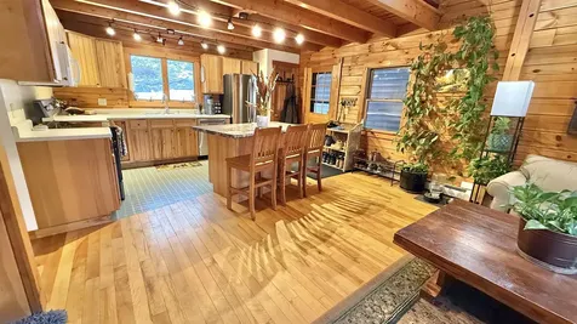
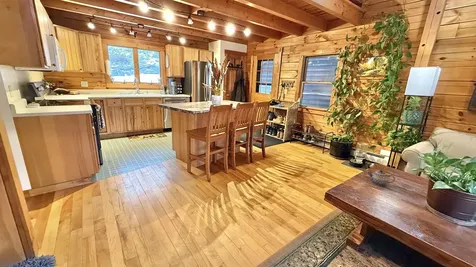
+ teapot (380, 176)
